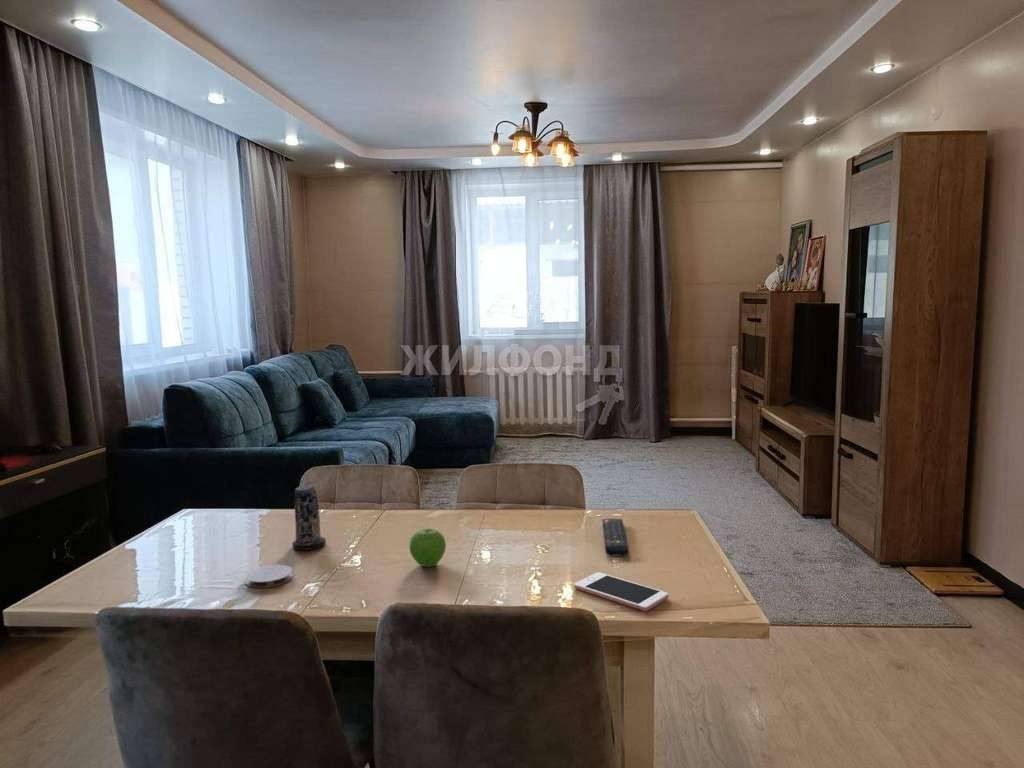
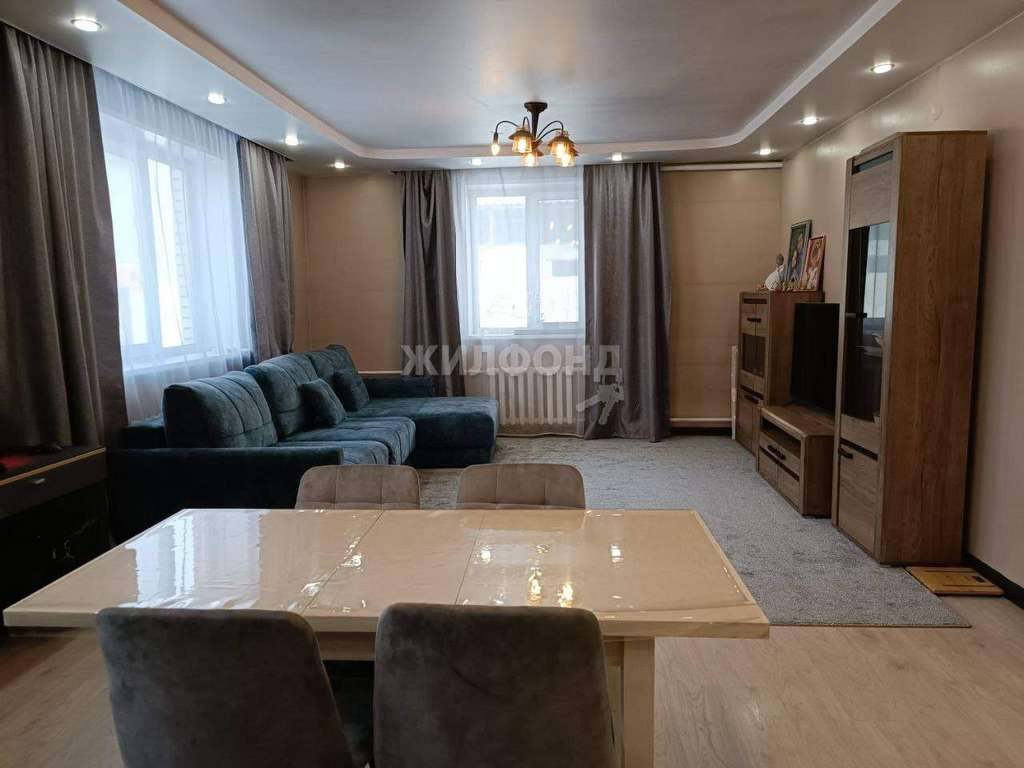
- coaster (269, 575)
- fruit (427, 547)
- candle (307, 516)
- cell phone (620, 590)
- remote control (614, 536)
